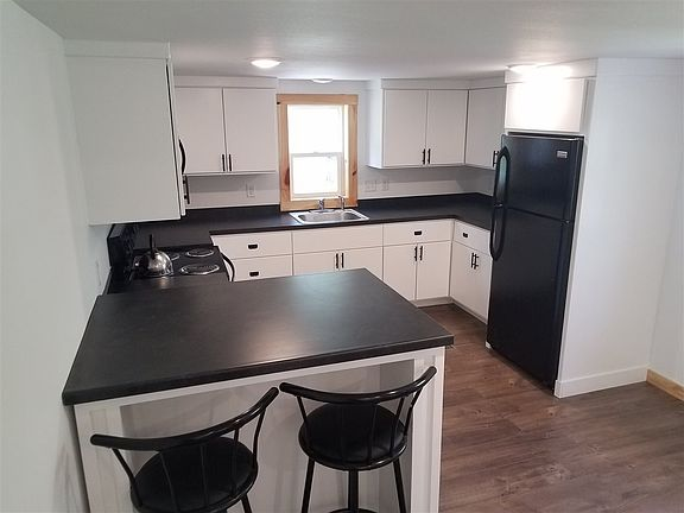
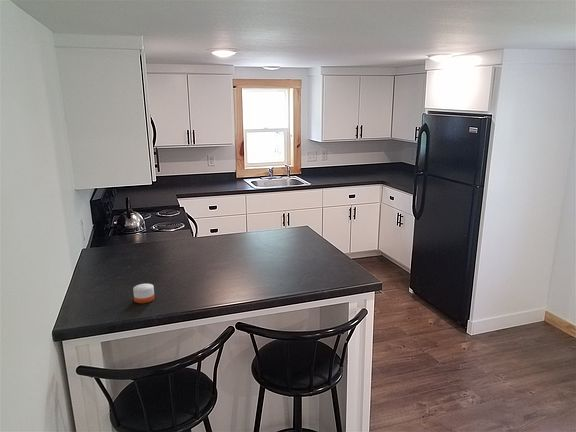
+ candle (143, 286)
